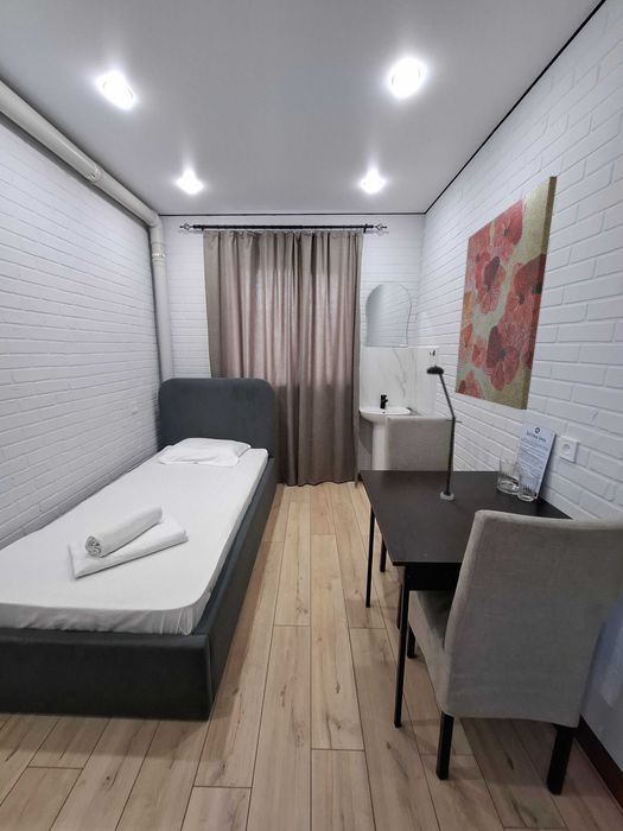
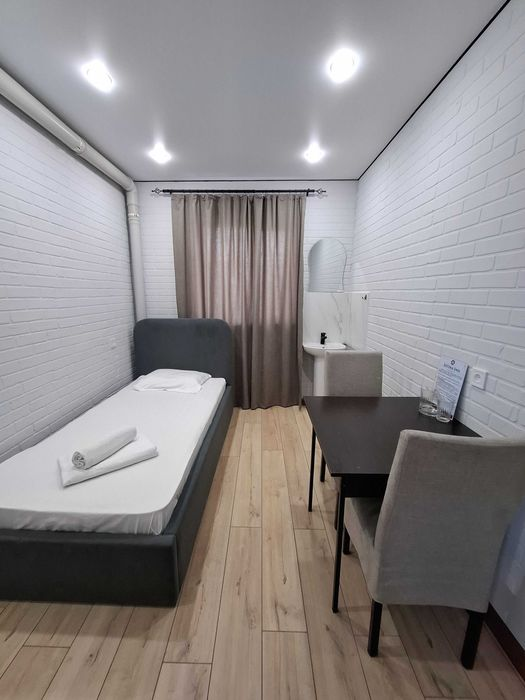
- desk lamp (450, 439)
- wall art (492, 311)
